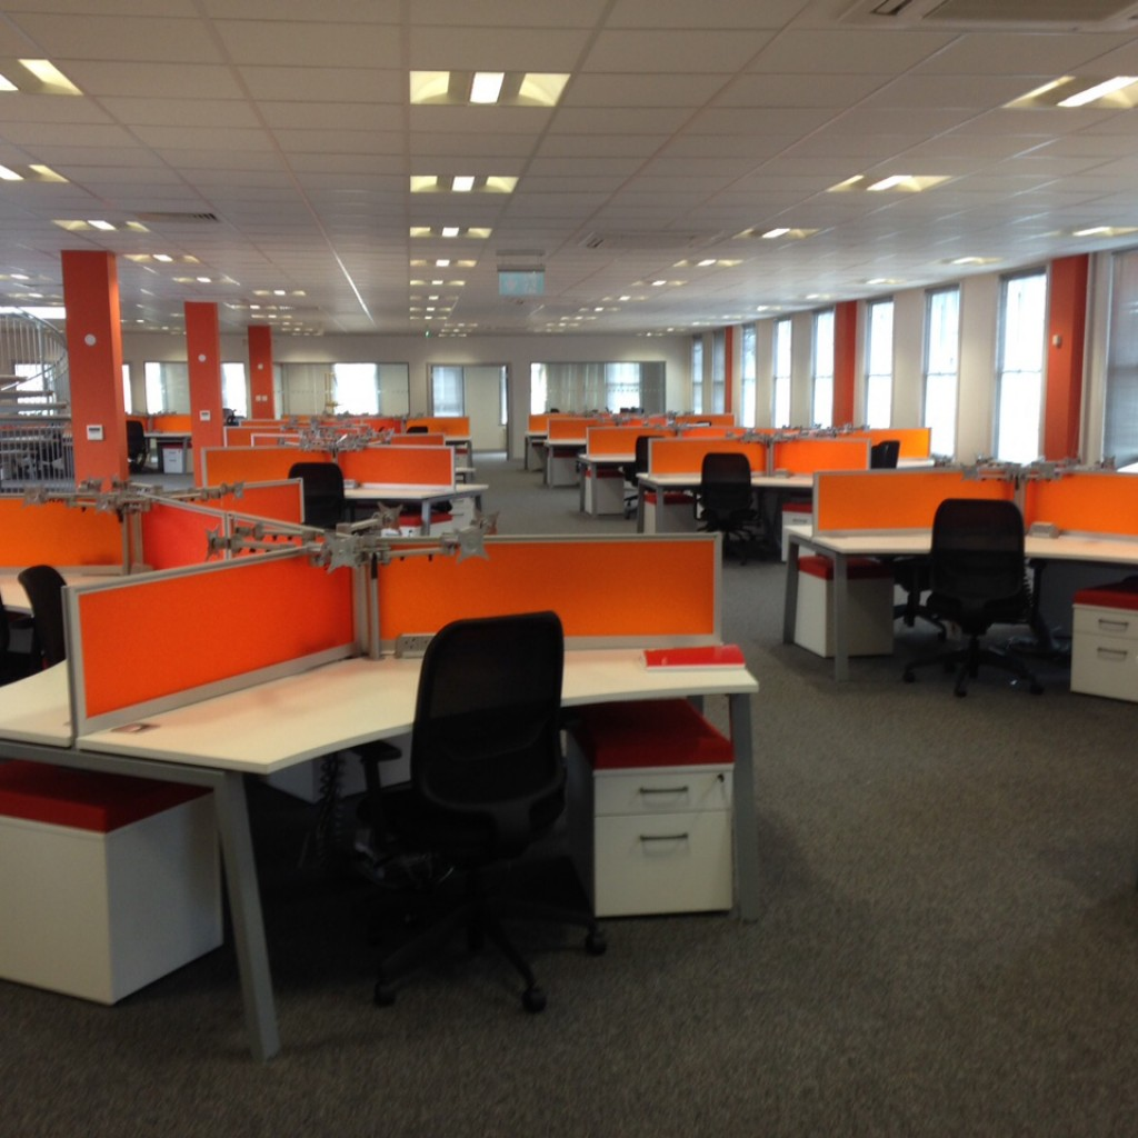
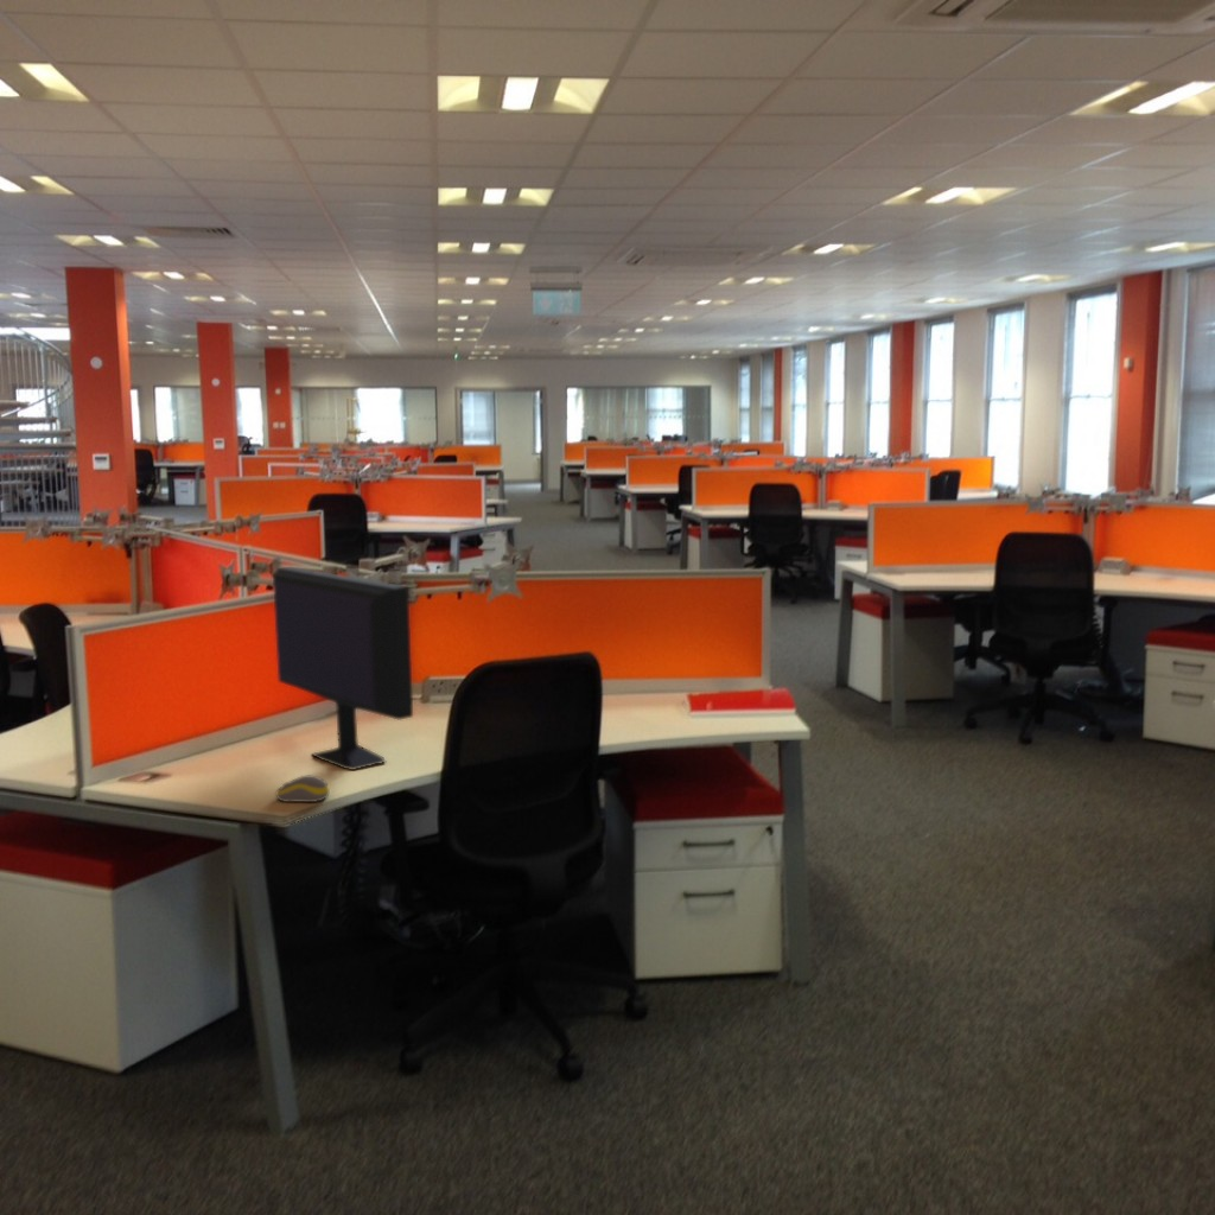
+ computer mouse (301, 787)
+ computer monitor (343, 668)
